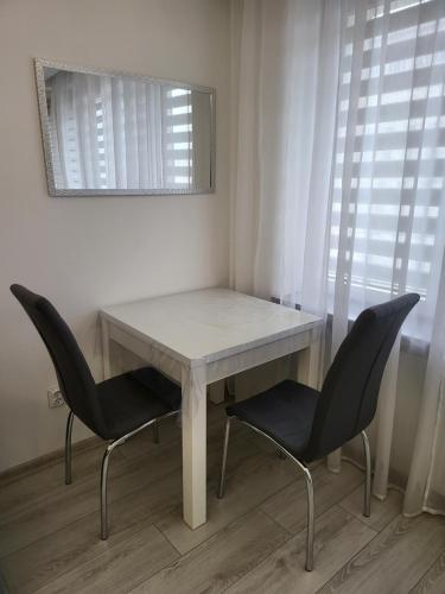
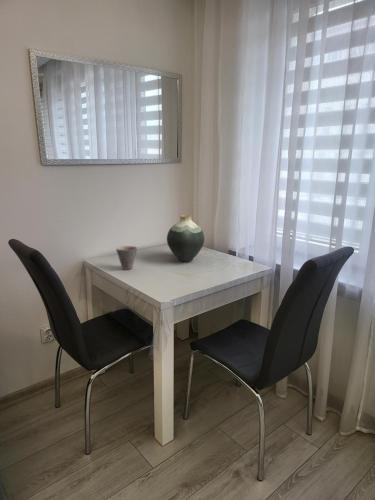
+ cup (127, 257)
+ vase (185, 238)
